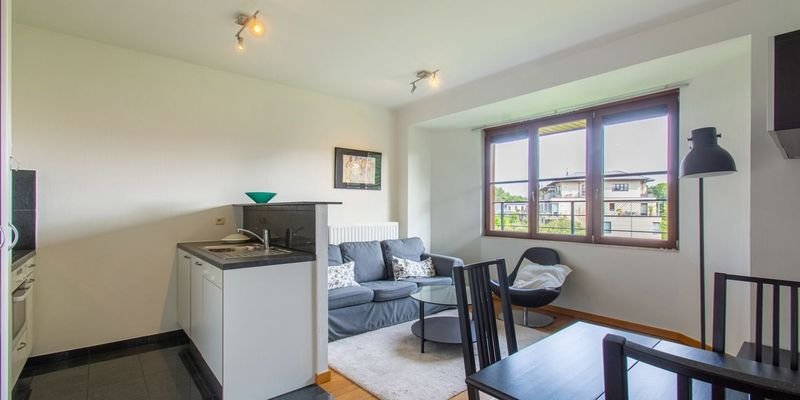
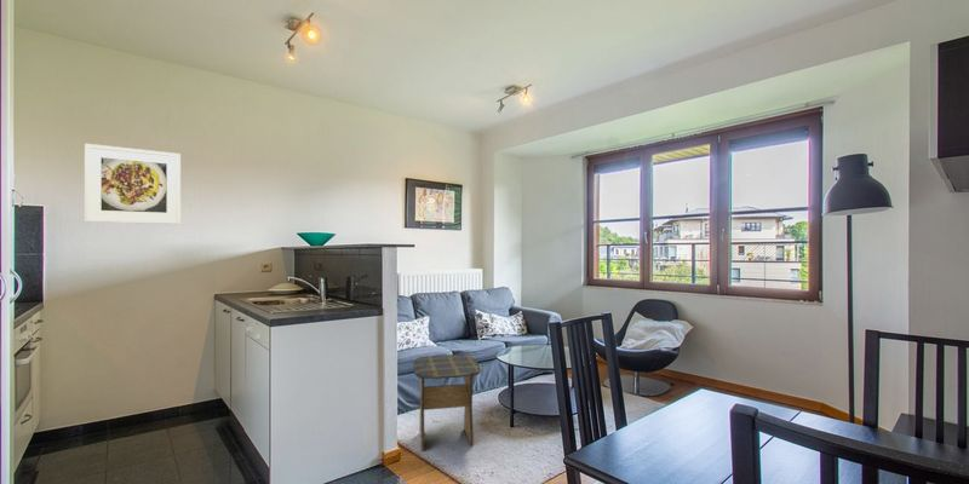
+ stool (446, 401)
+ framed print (134, 185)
